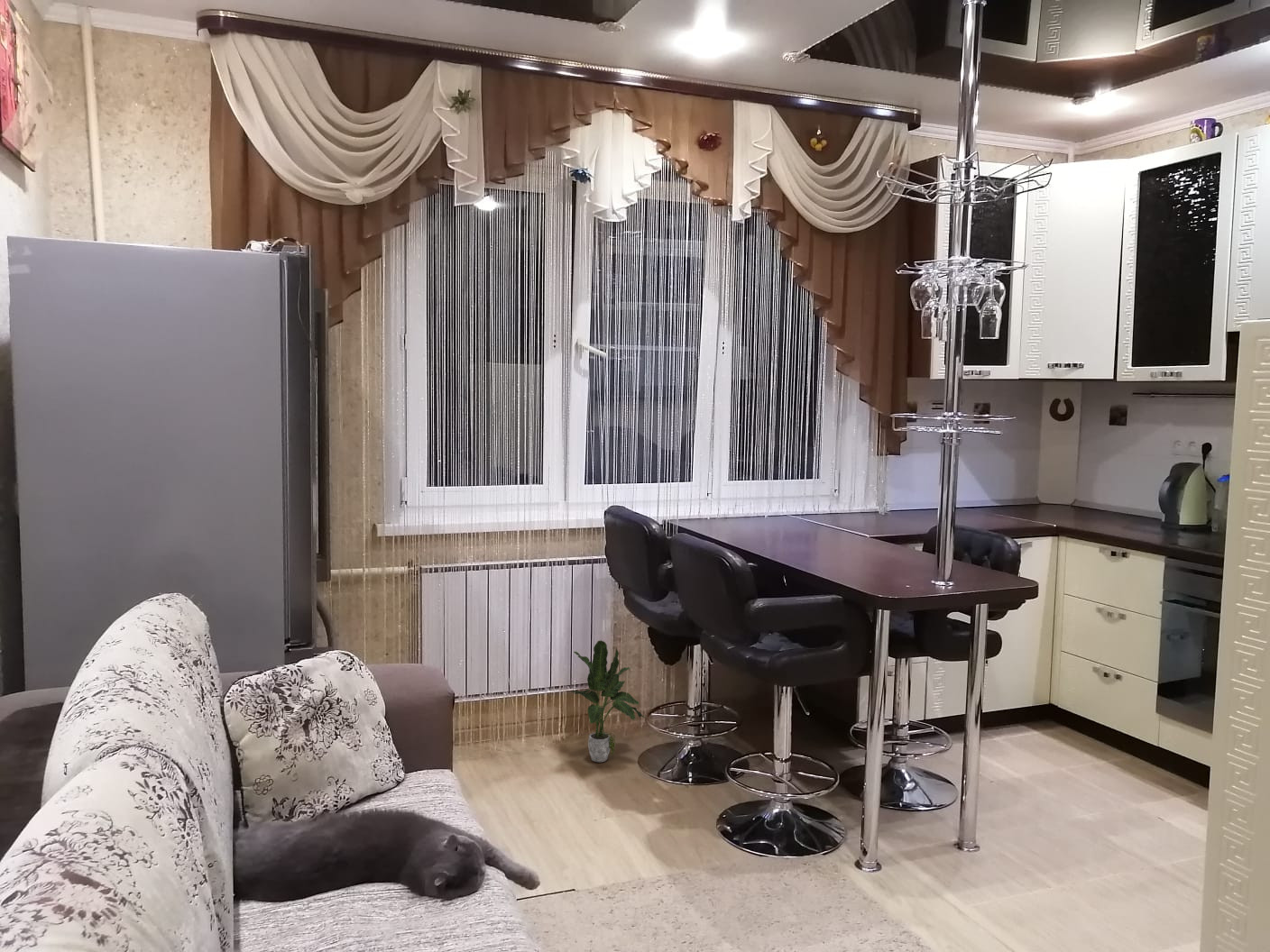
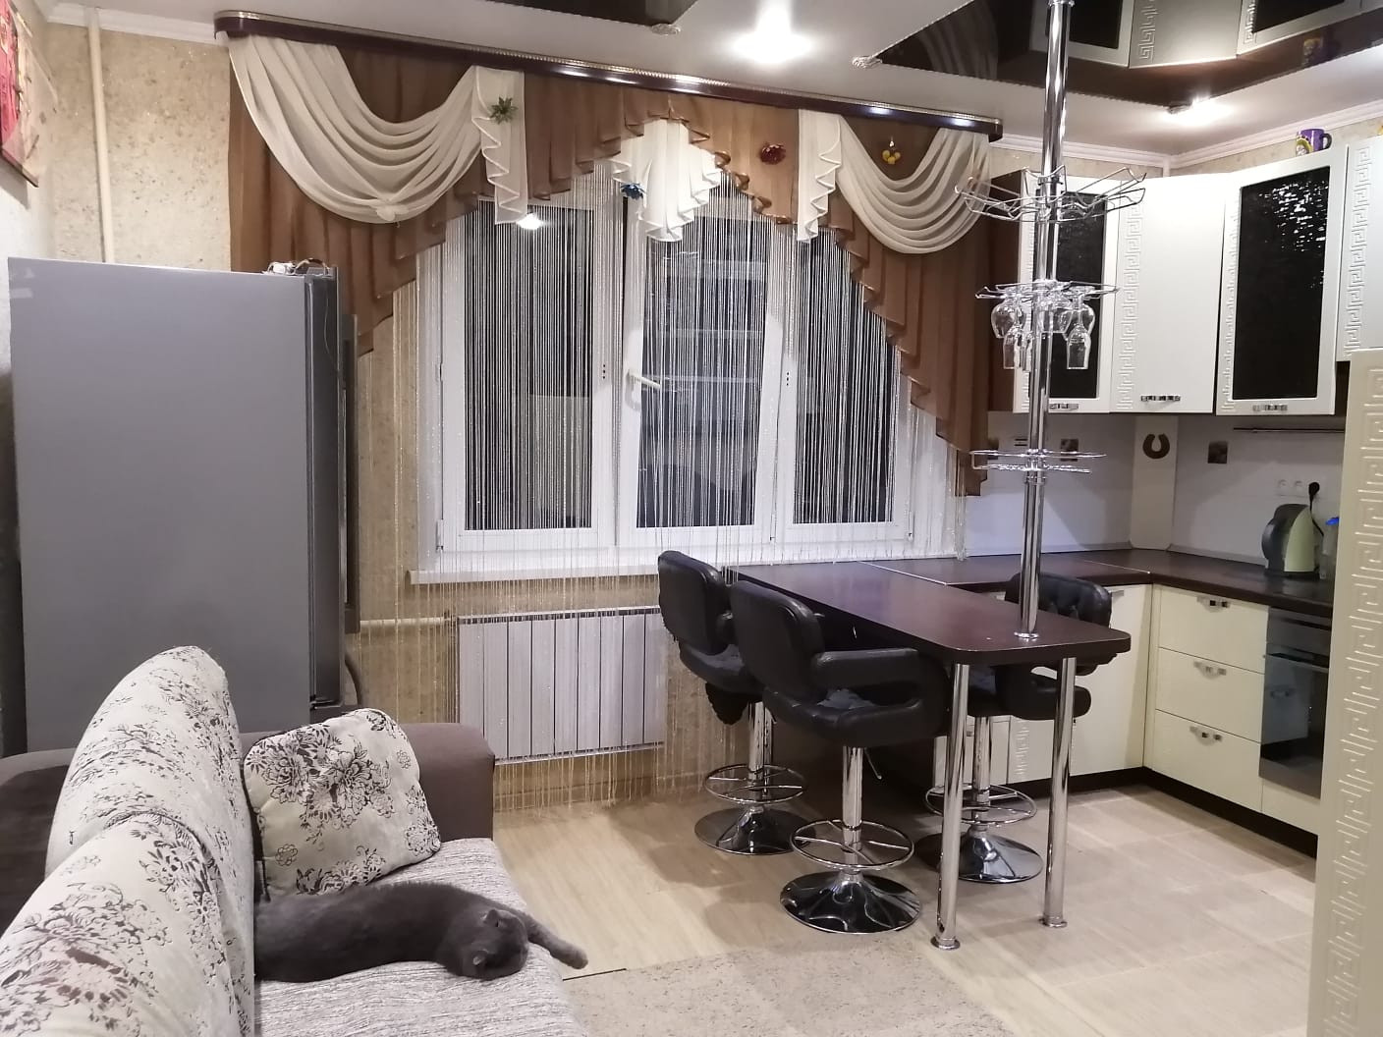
- potted plant (605, 703)
